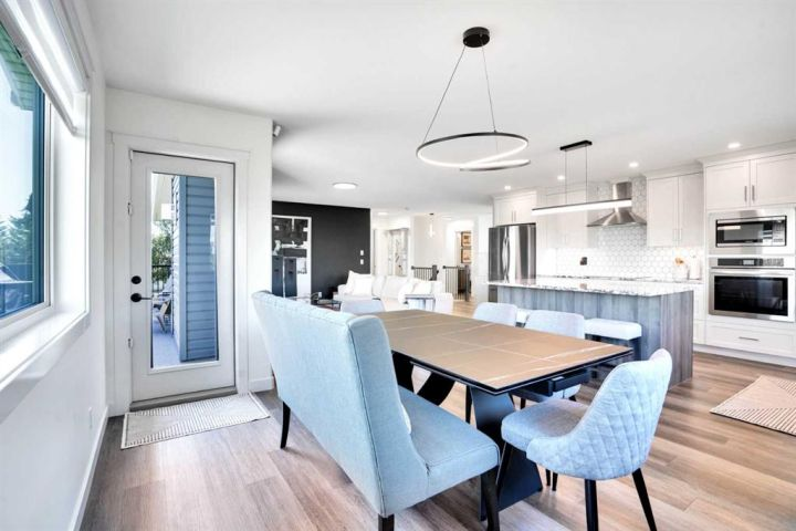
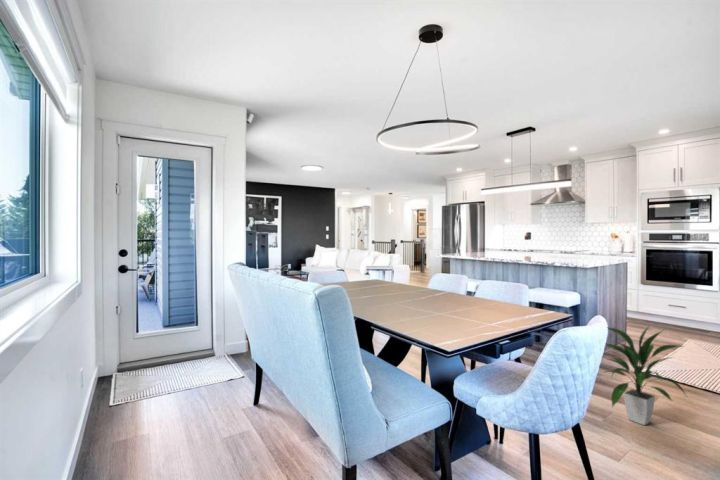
+ indoor plant (635, 371)
